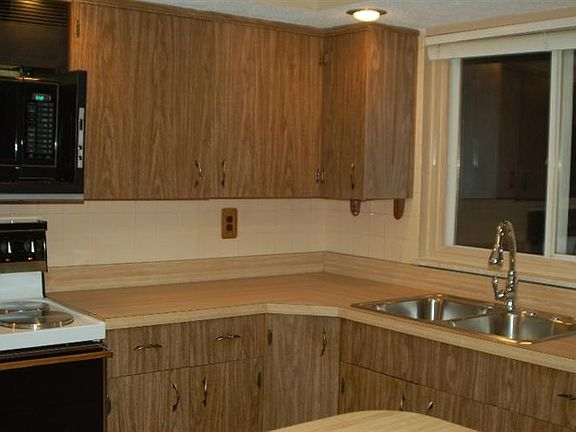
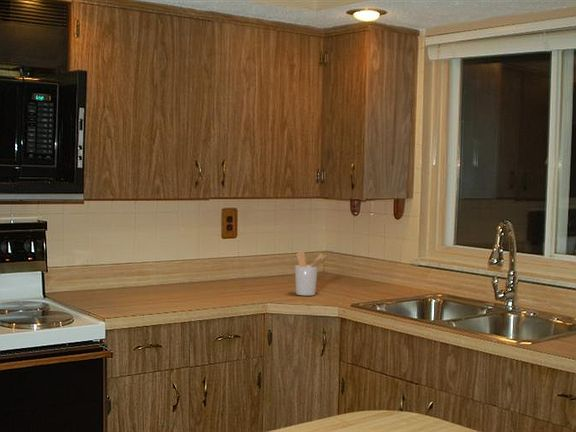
+ utensil holder (311, 273)
